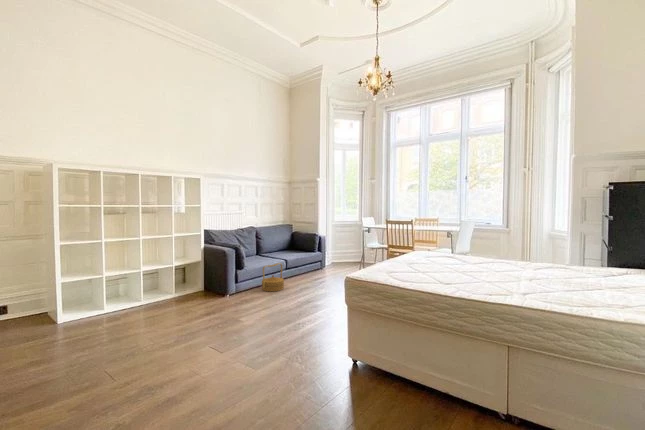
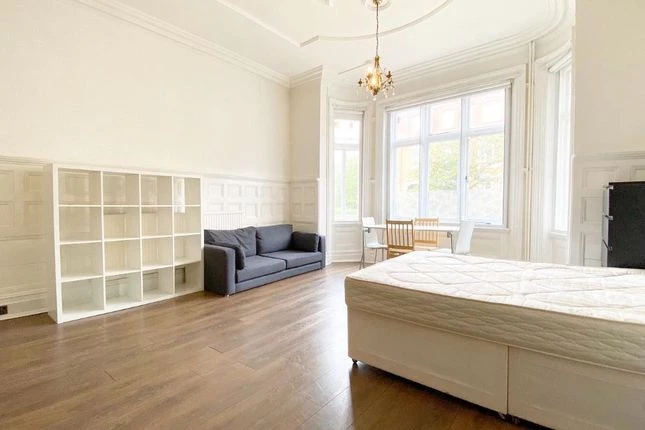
- basket (272, 276)
